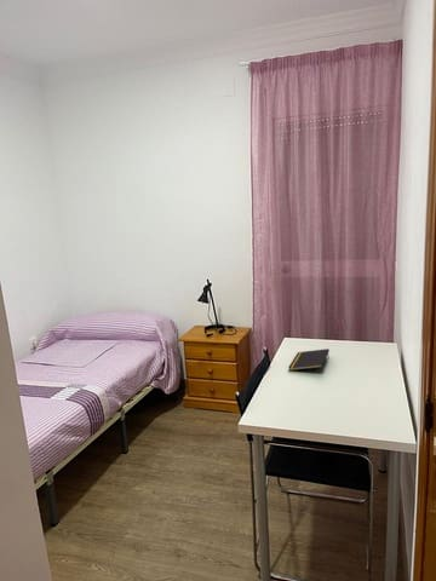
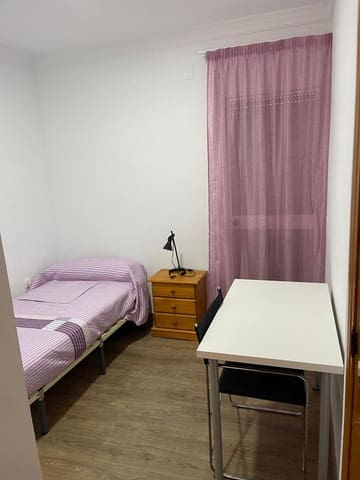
- notepad (309, 358)
